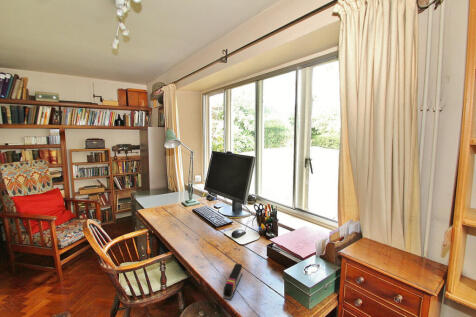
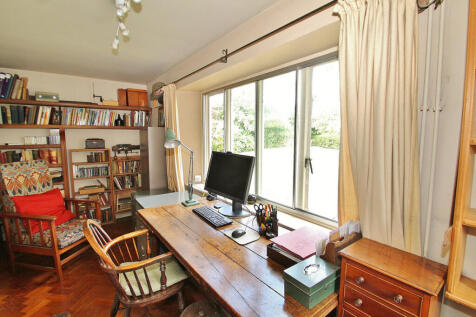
- stapler (233, 280)
